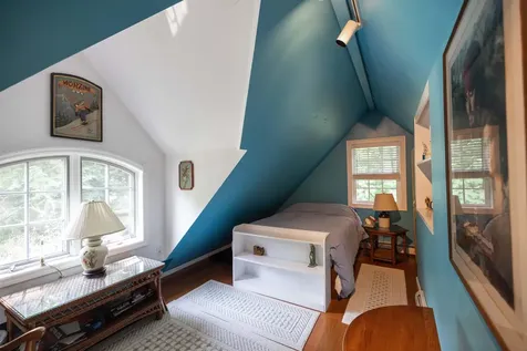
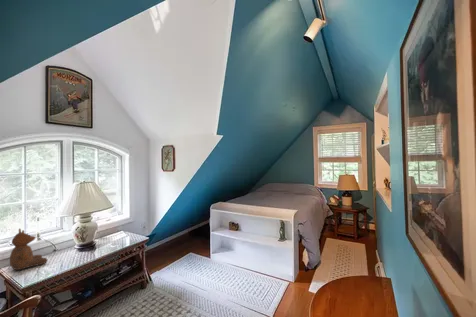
+ teddy bear (28, 247)
